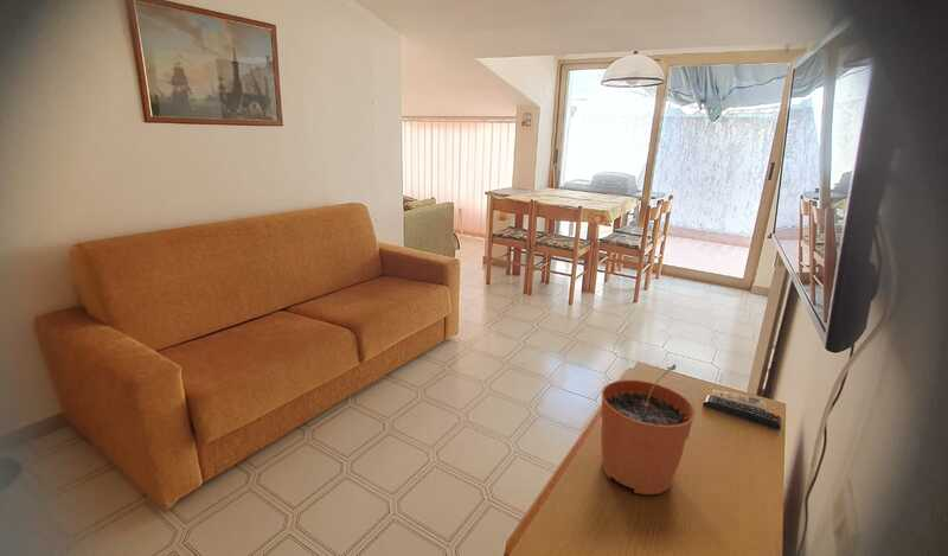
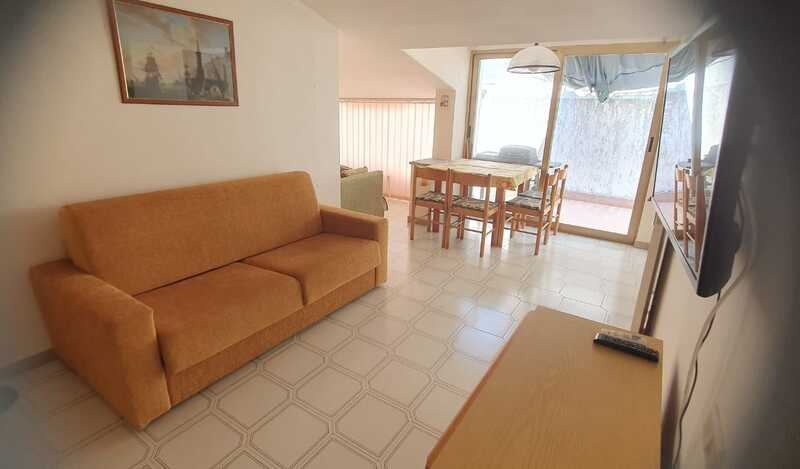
- plant pot (643, 418)
